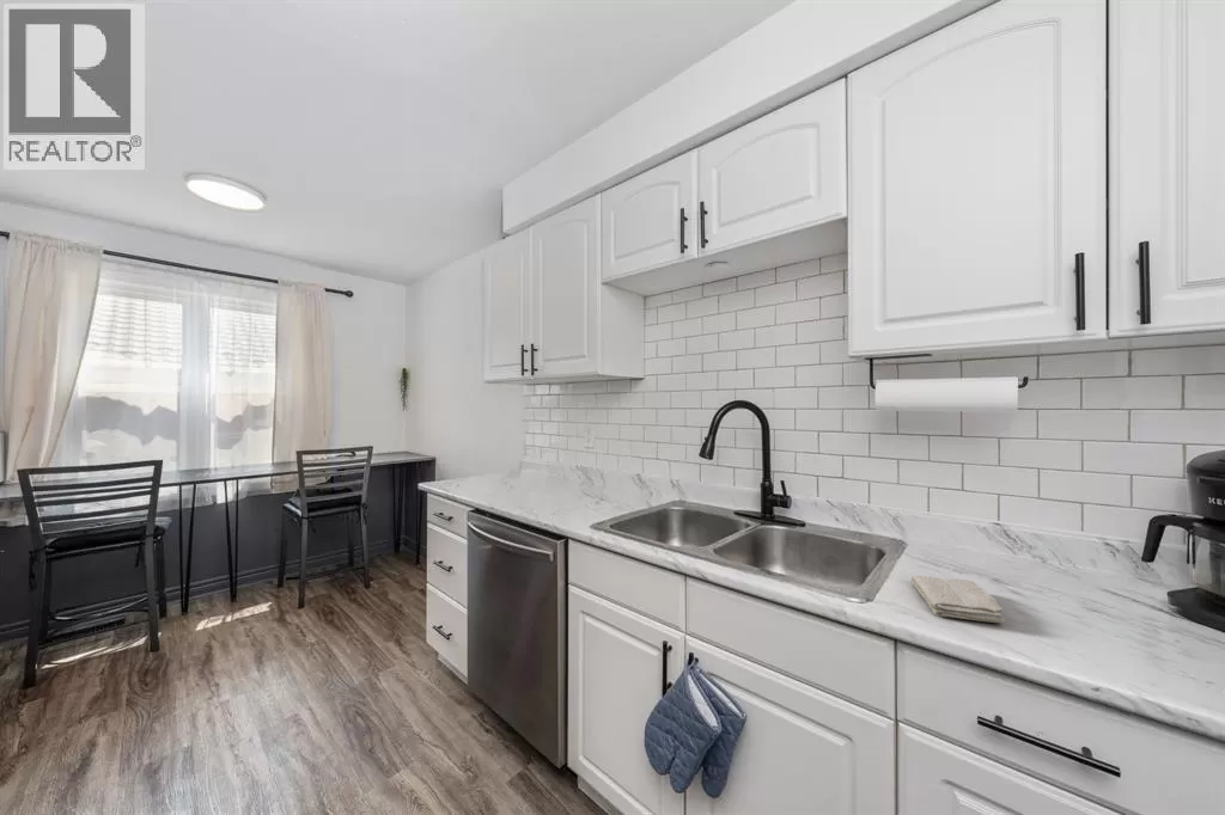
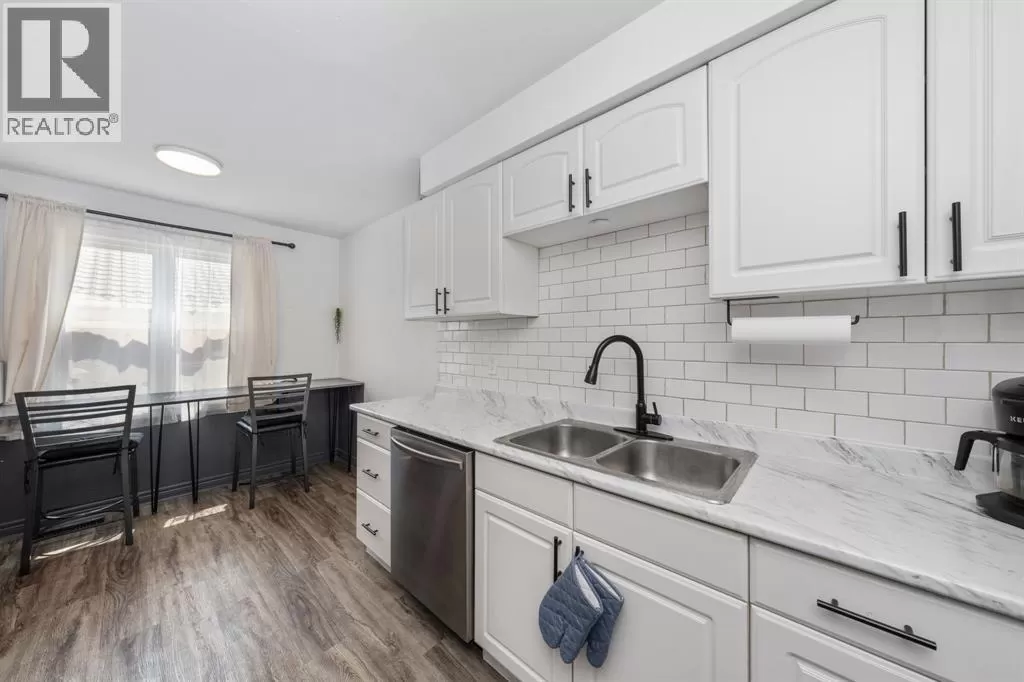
- washcloth (953, 595)
